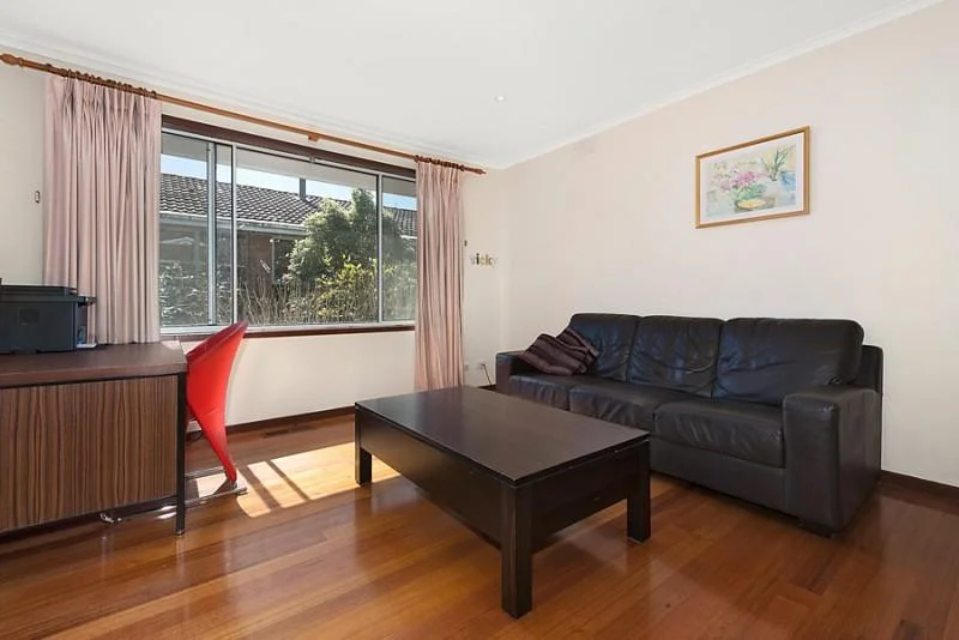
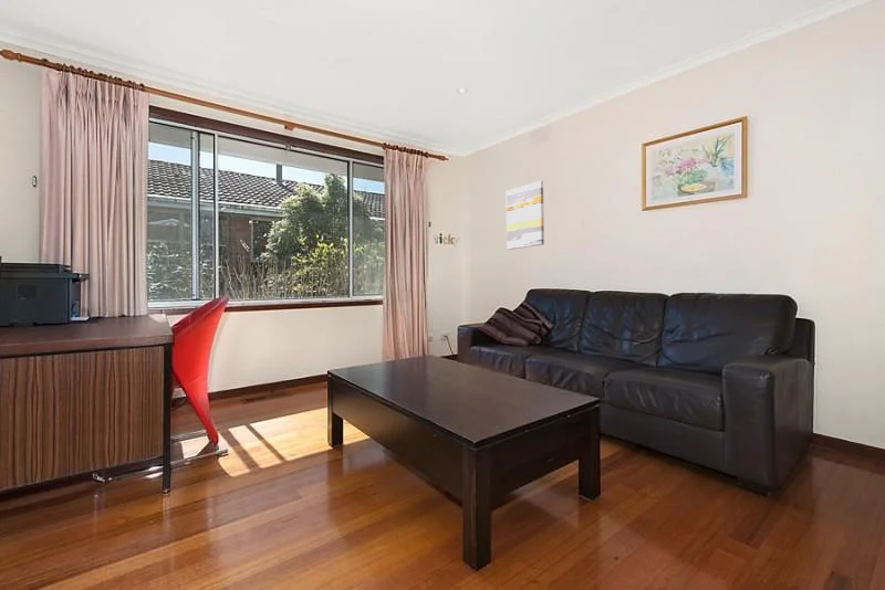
+ wall art (523, 217)
